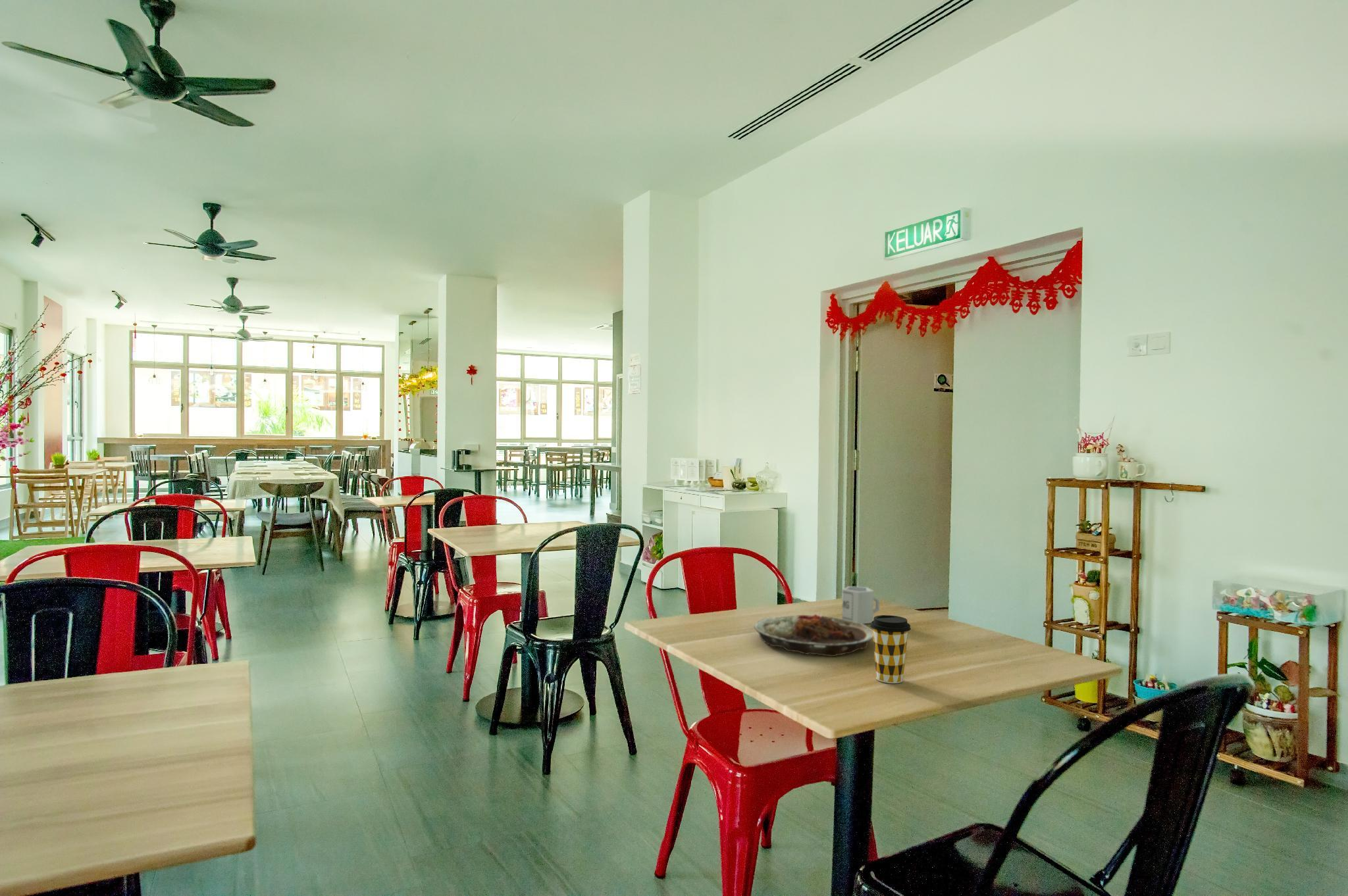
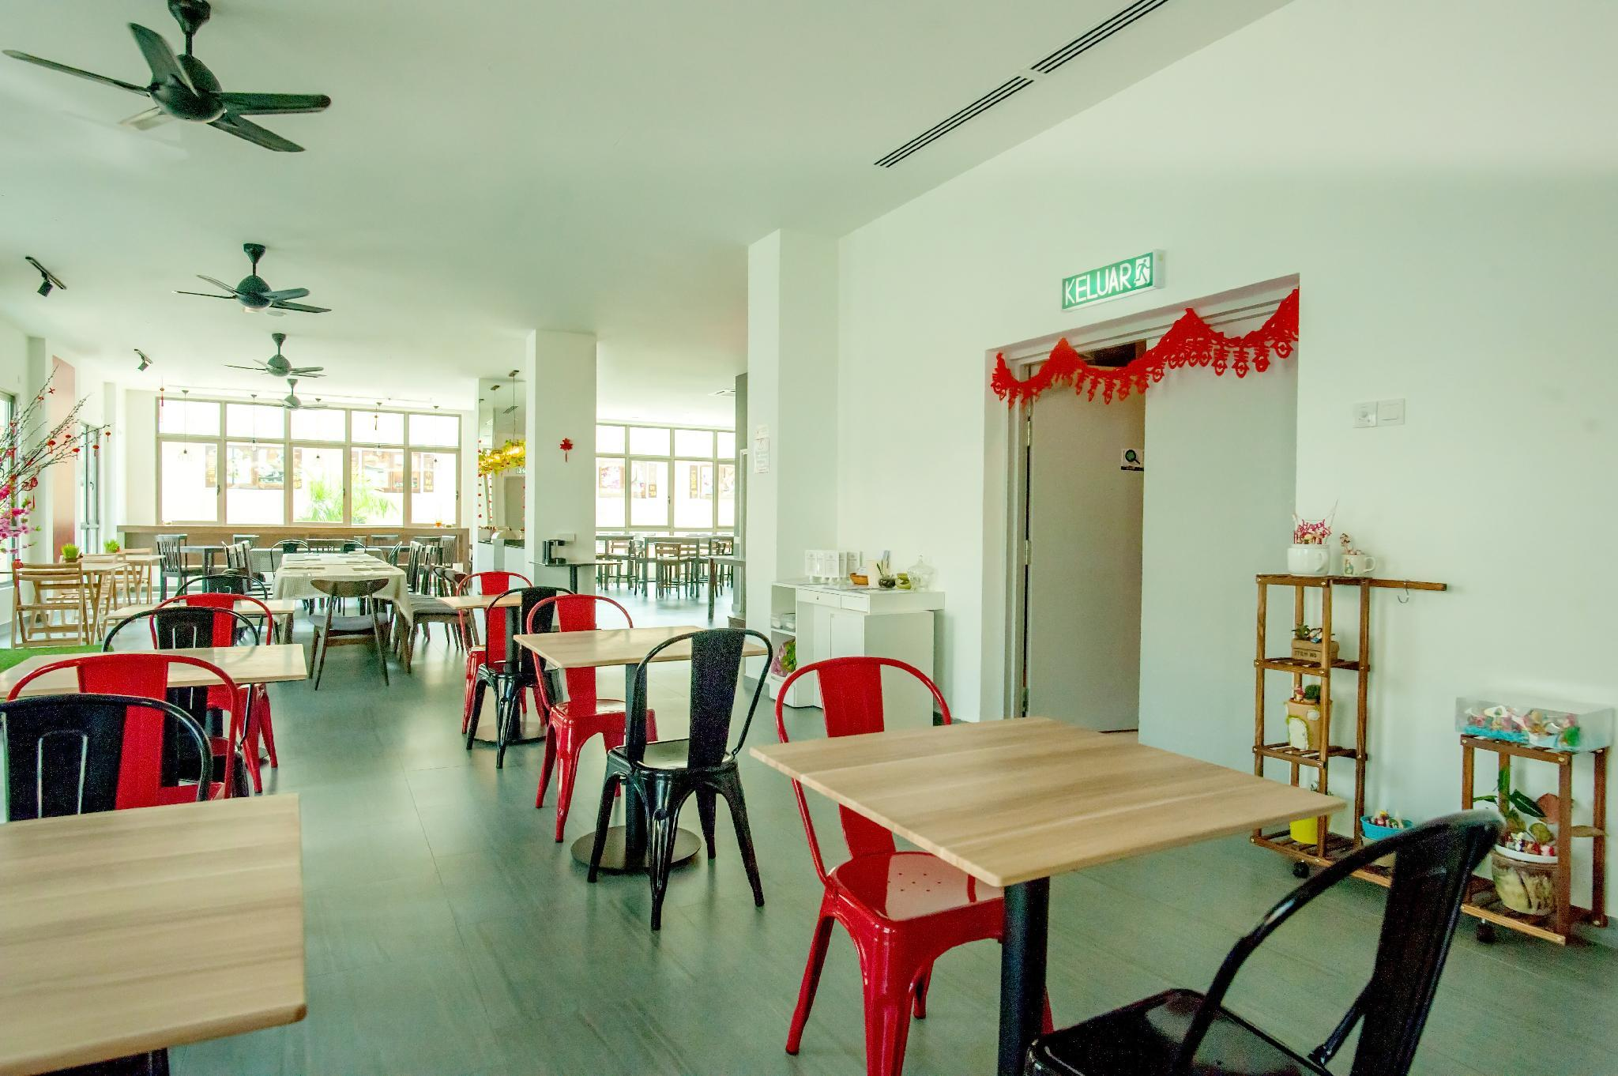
- plate (813, 629)
- cup (860, 605)
- coffee cup (890, 649)
